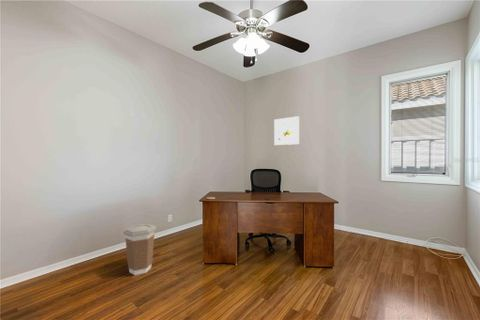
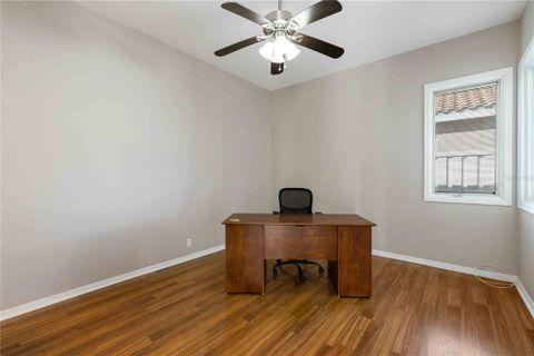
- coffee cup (140, 248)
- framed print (286, 131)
